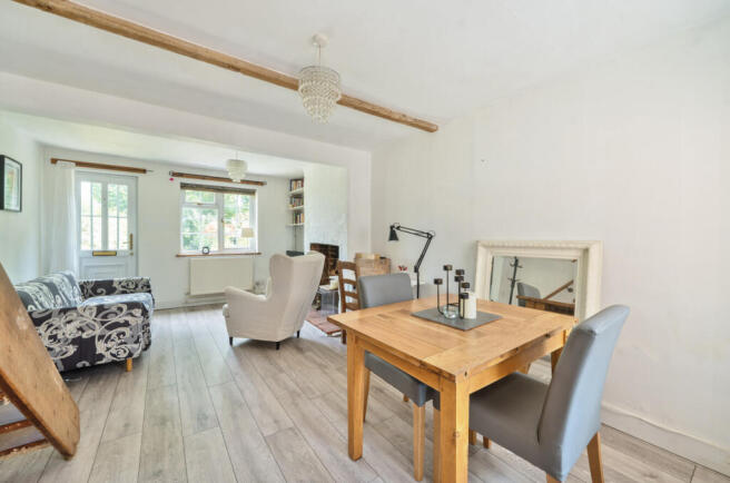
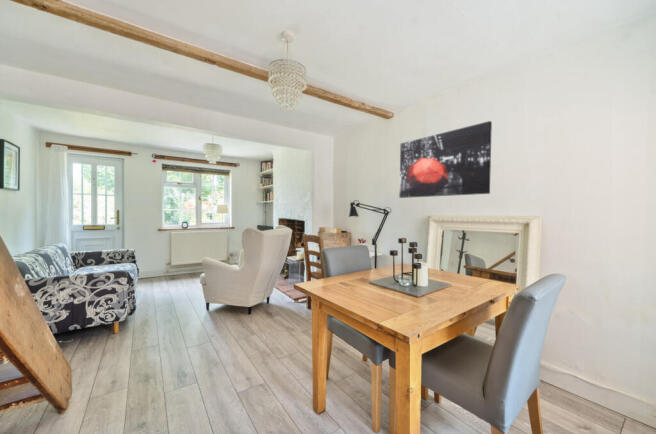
+ wall art (439, 165)
